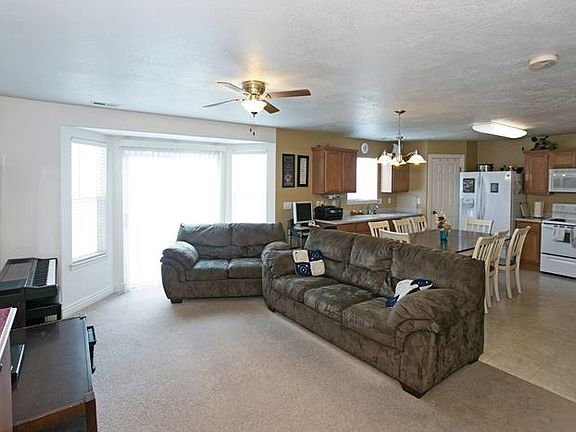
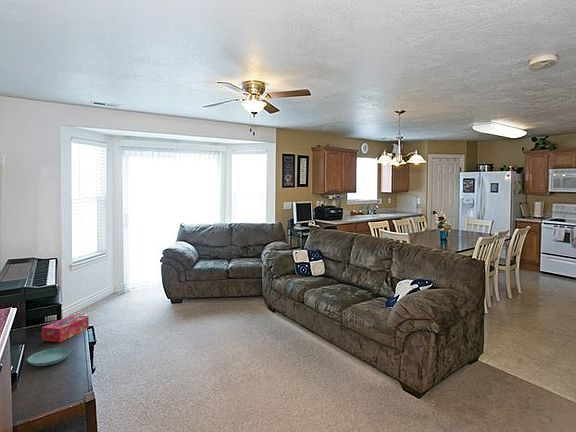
+ saucer (49, 357)
+ tissue box (66, 327)
